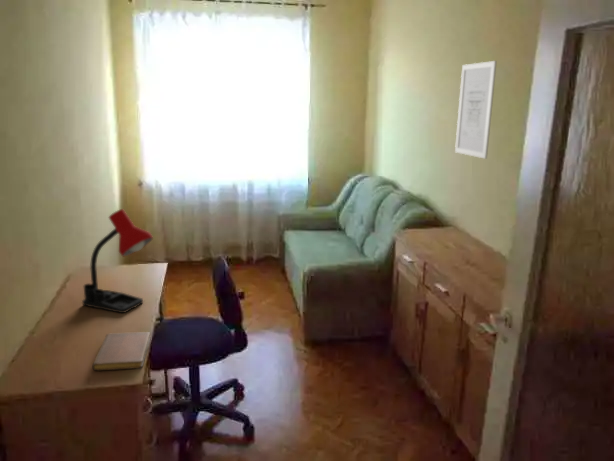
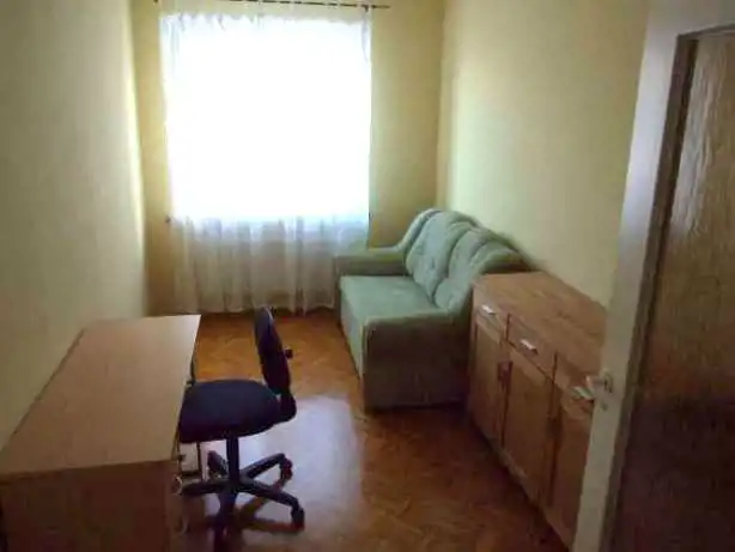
- wall art (474, 110)
- desk lamp (120, 253)
- notebook (123, 349)
